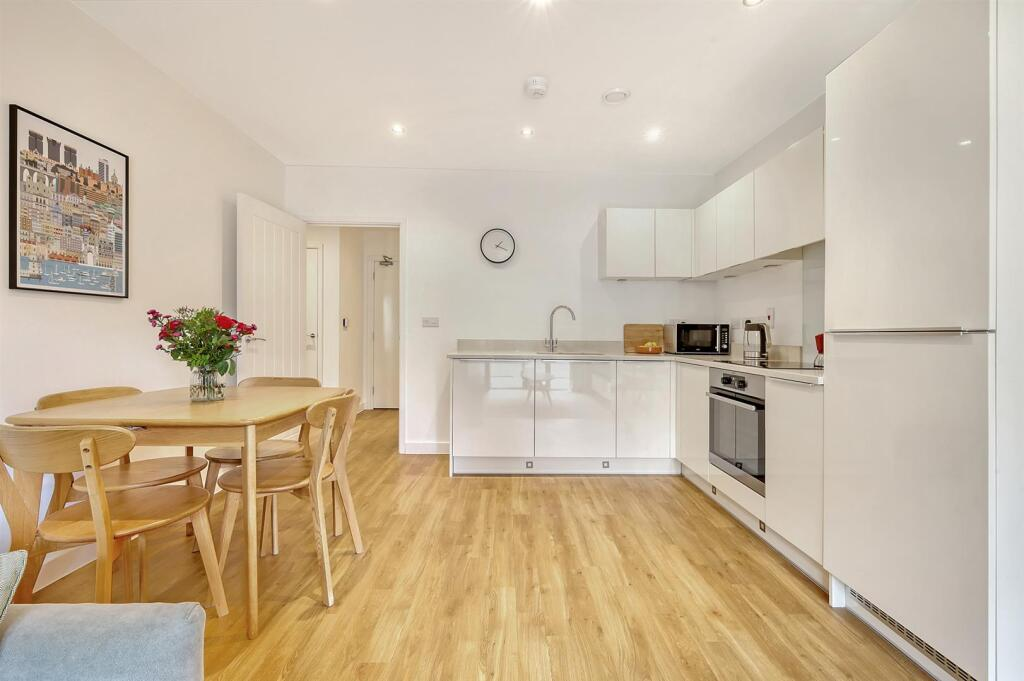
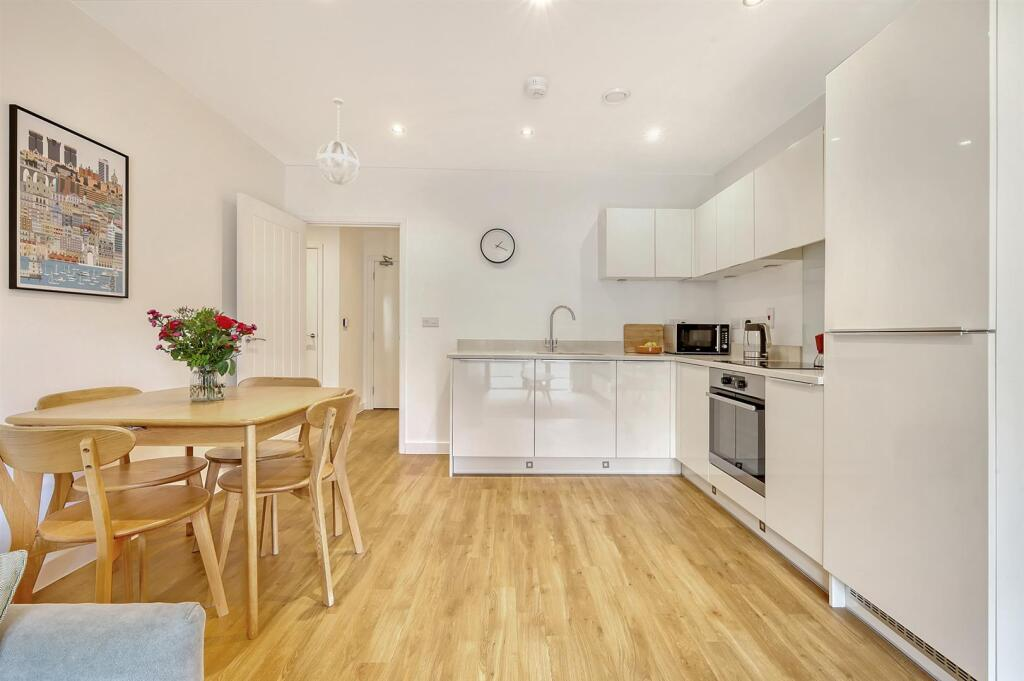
+ pendant light (338, 142)
